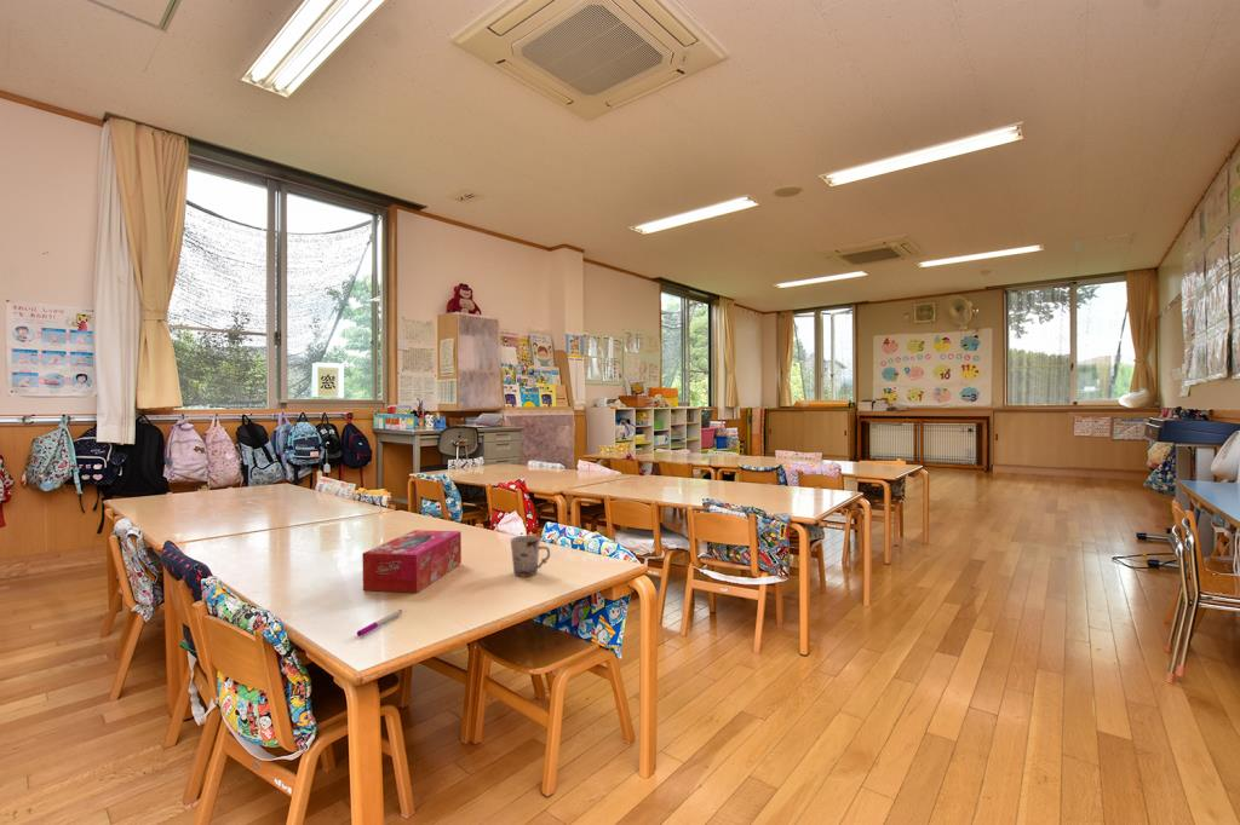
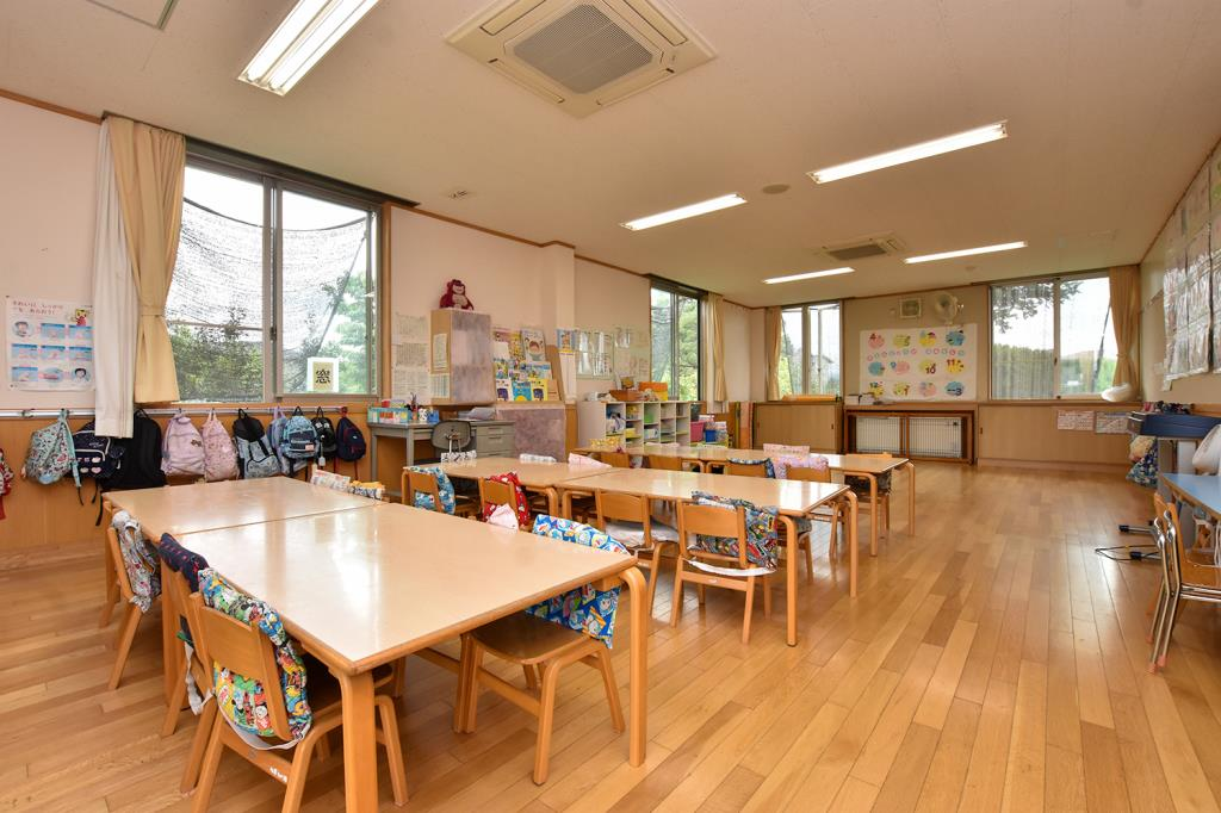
- cup (530, 555)
- tissue box (415, 558)
- pen (380, 622)
